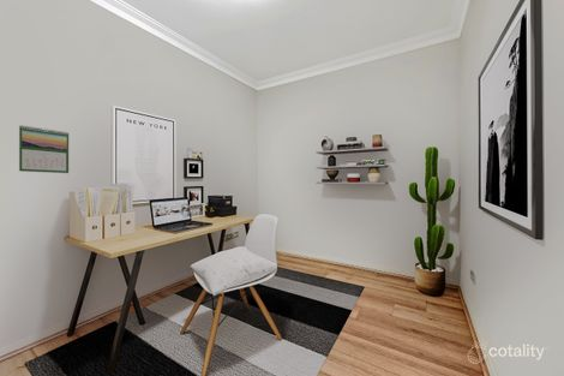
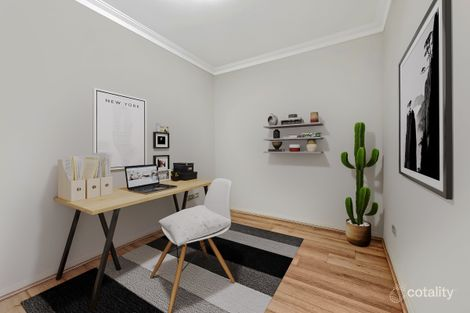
- calendar (44, 149)
